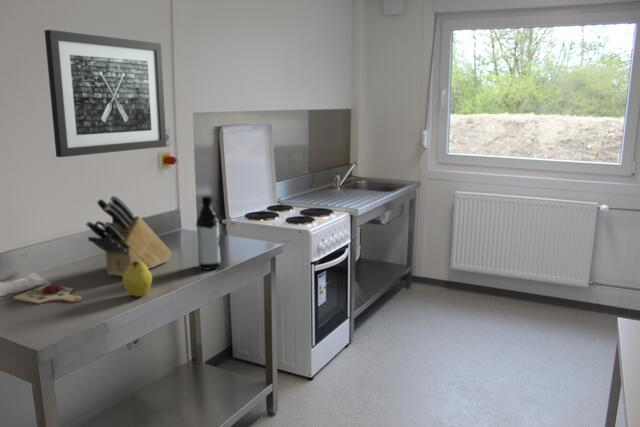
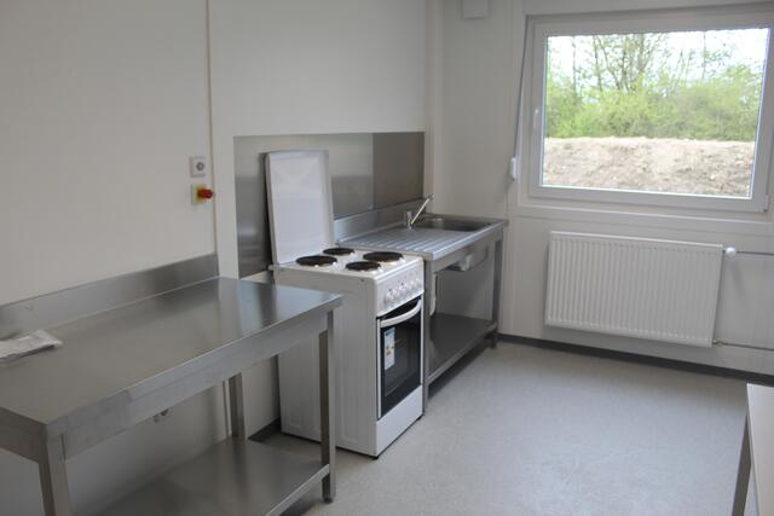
- cutting board (54, 292)
- knife block (130, 231)
- water bottle (208, 232)
- wall art (112, 95)
- fruit (137, 277)
